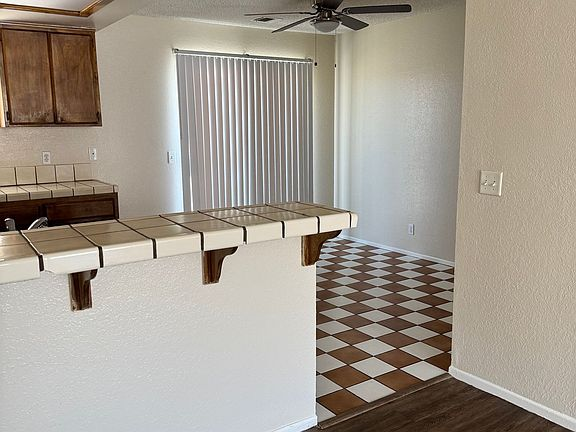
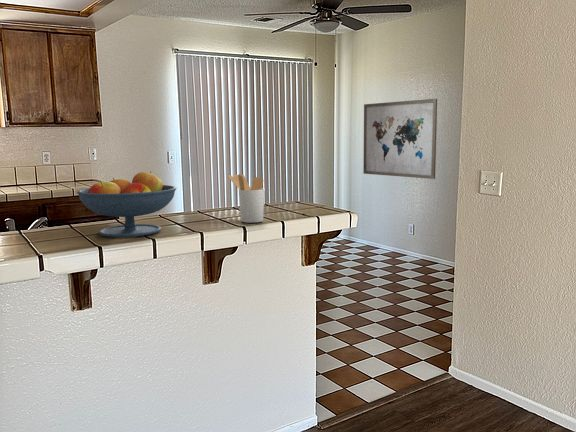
+ fruit bowl (128, 202)
+ wall art (397, 139)
+ utensil holder (246, 196)
